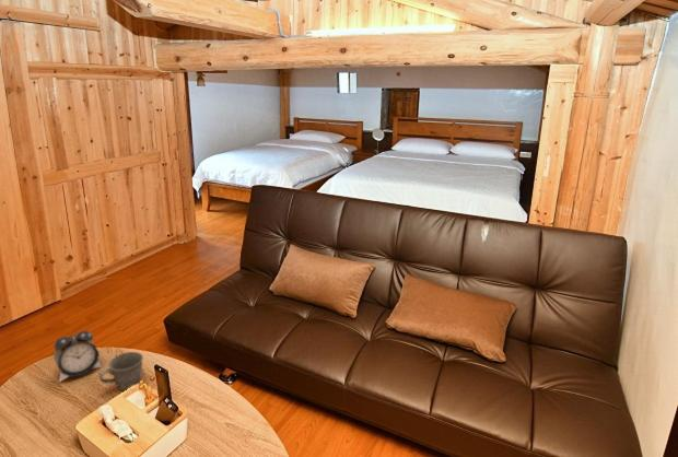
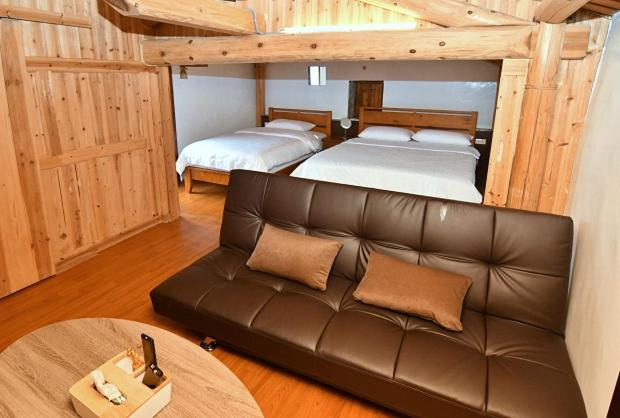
- alarm clock (75, 353)
- mug (125, 373)
